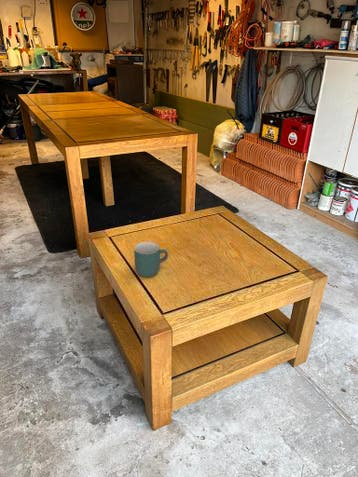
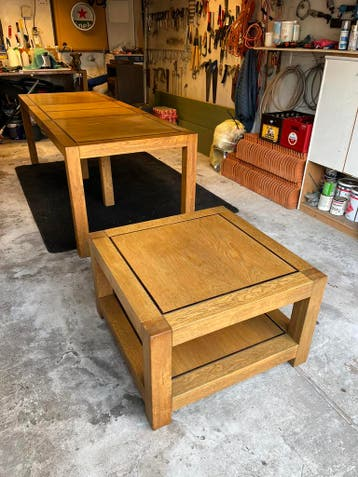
- mug (150, 257)
